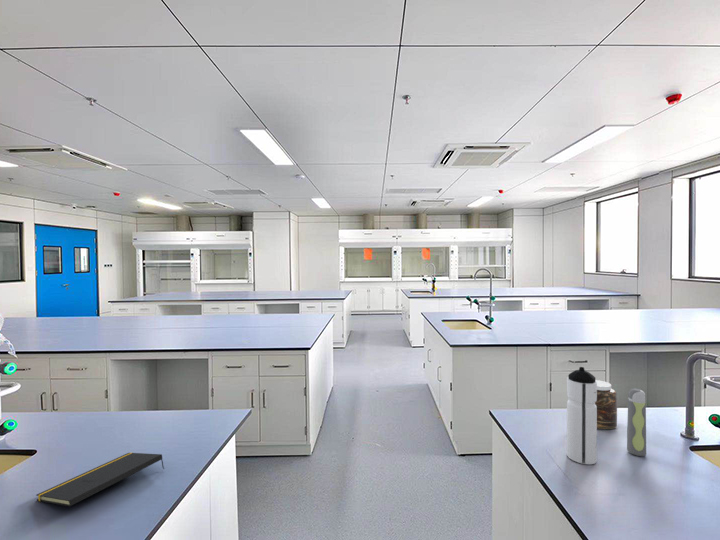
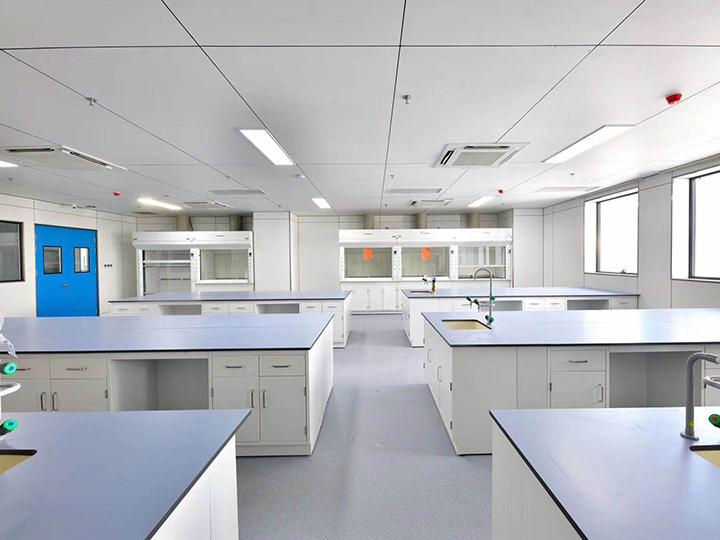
- notepad (103, 475)
- spray bottle (636, 421)
- water bottle (581, 412)
- jar (597, 403)
